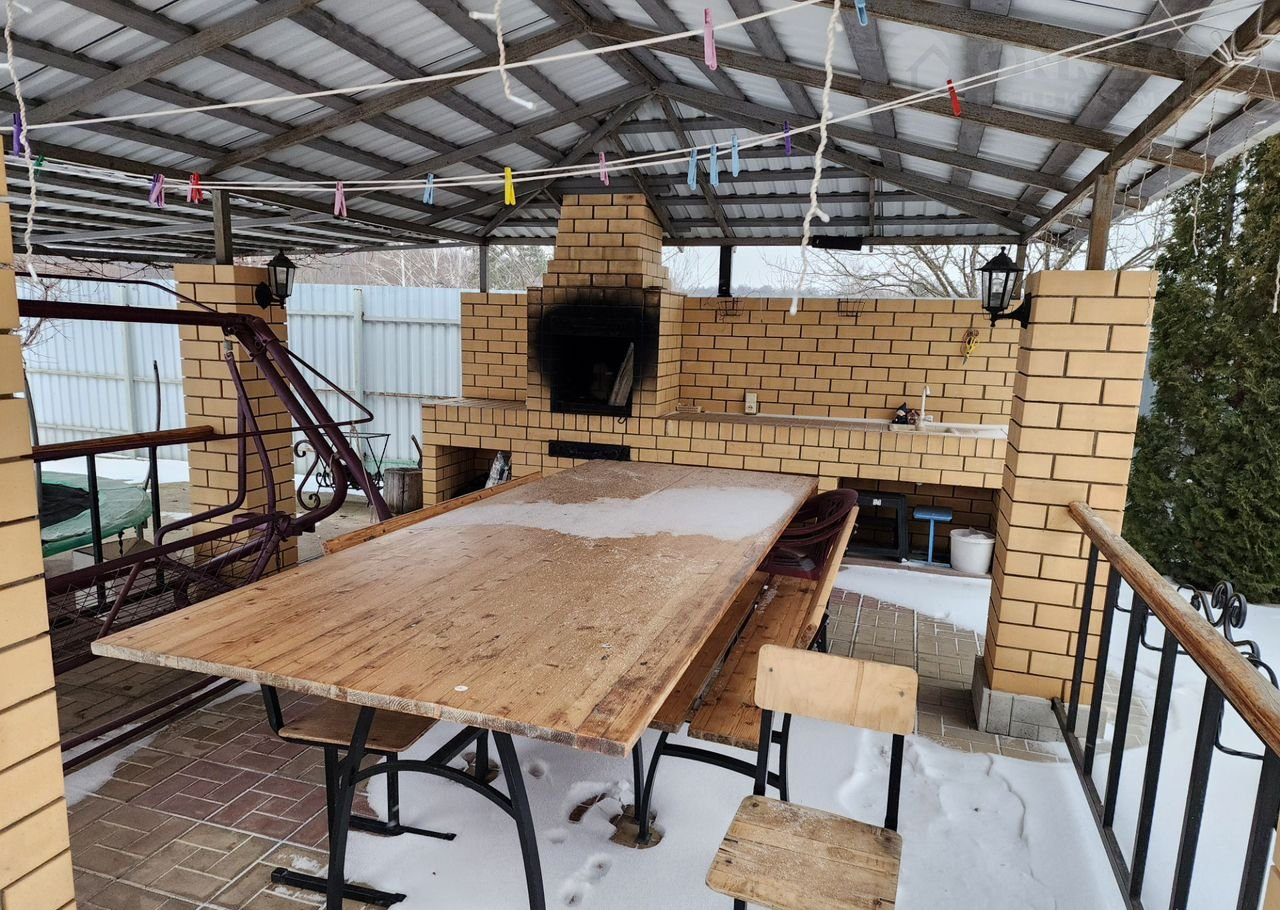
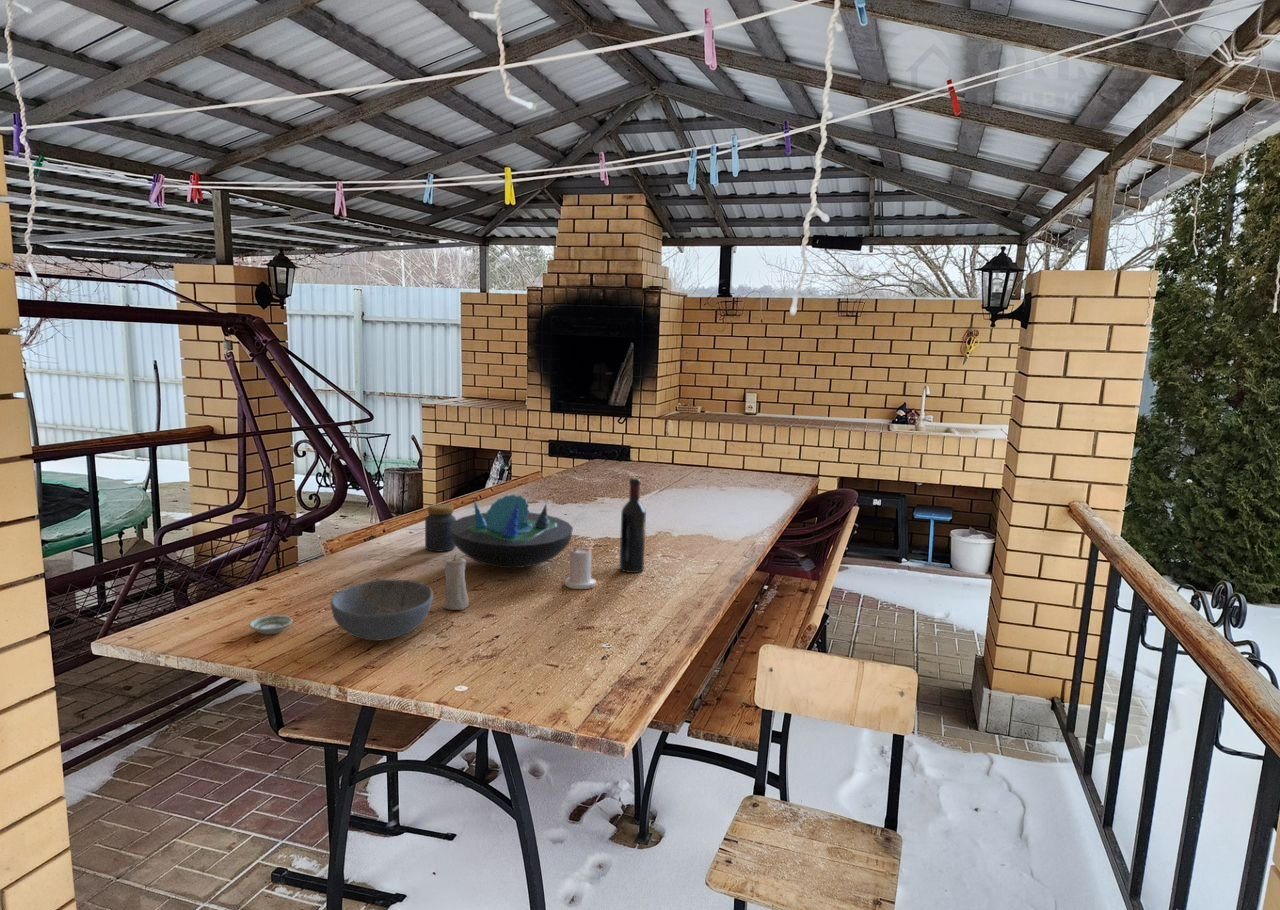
+ candle (581, 564)
+ decorative bowl (512, 528)
+ saucer (271, 626)
+ jar (440, 527)
+ wine bottle (633, 524)
+ candle (456, 580)
+ bowl (383, 613)
